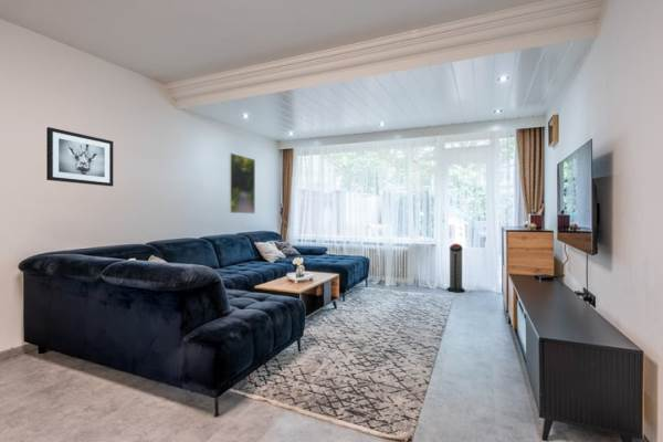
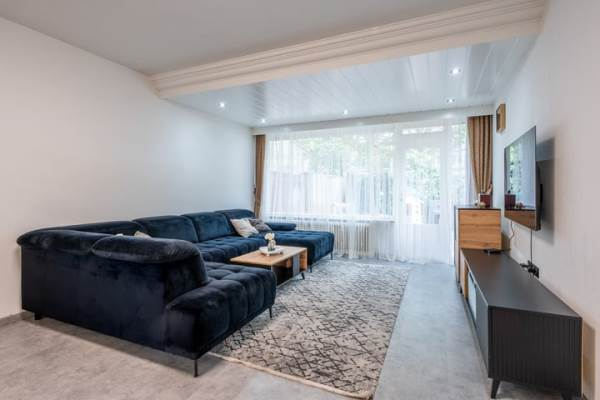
- air purifier (455, 266)
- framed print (242, 185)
- wall art (82, 159)
